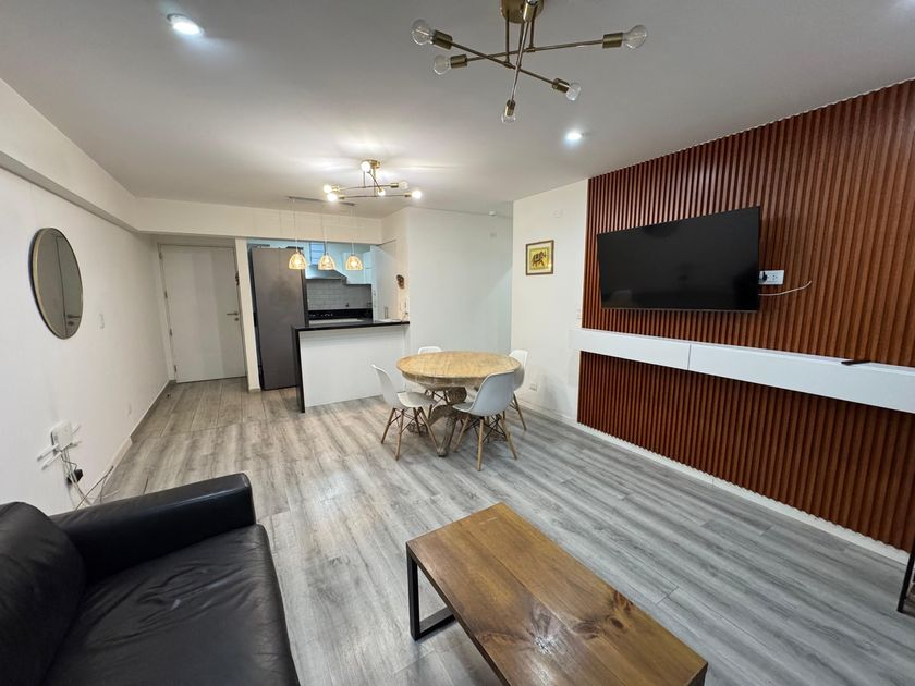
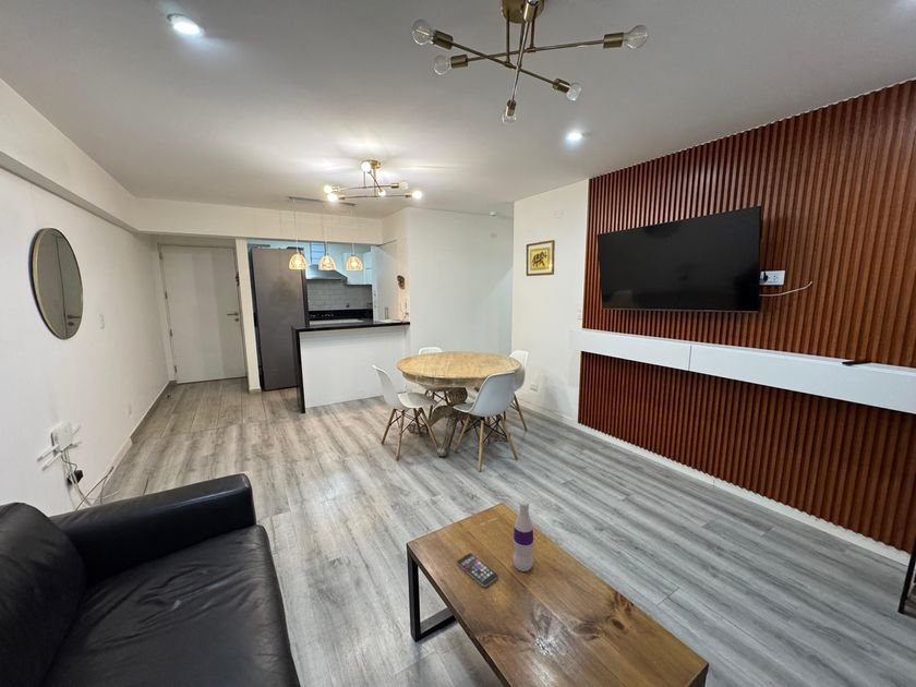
+ bottle (523, 533)
+ smartphone (477, 568)
